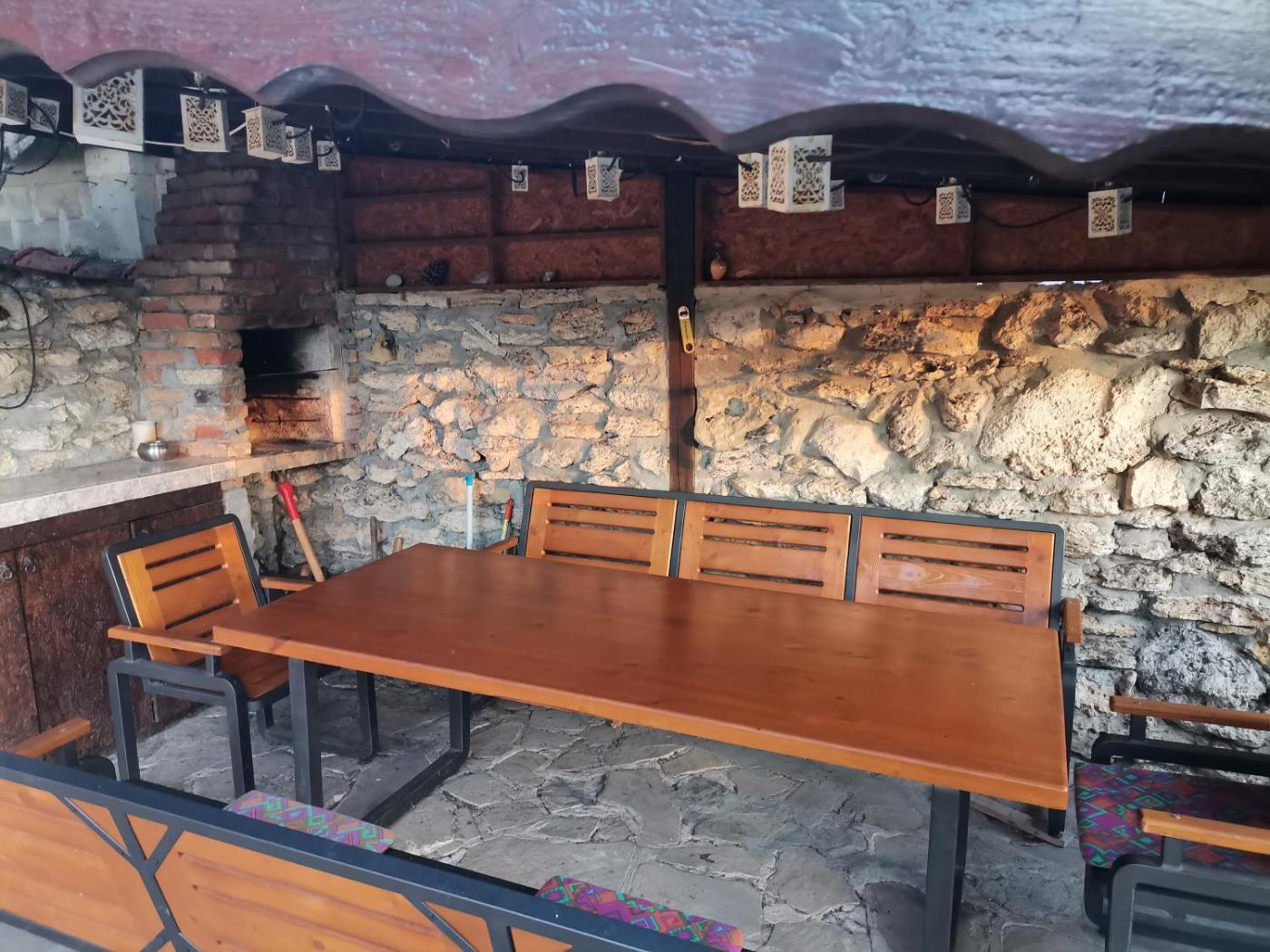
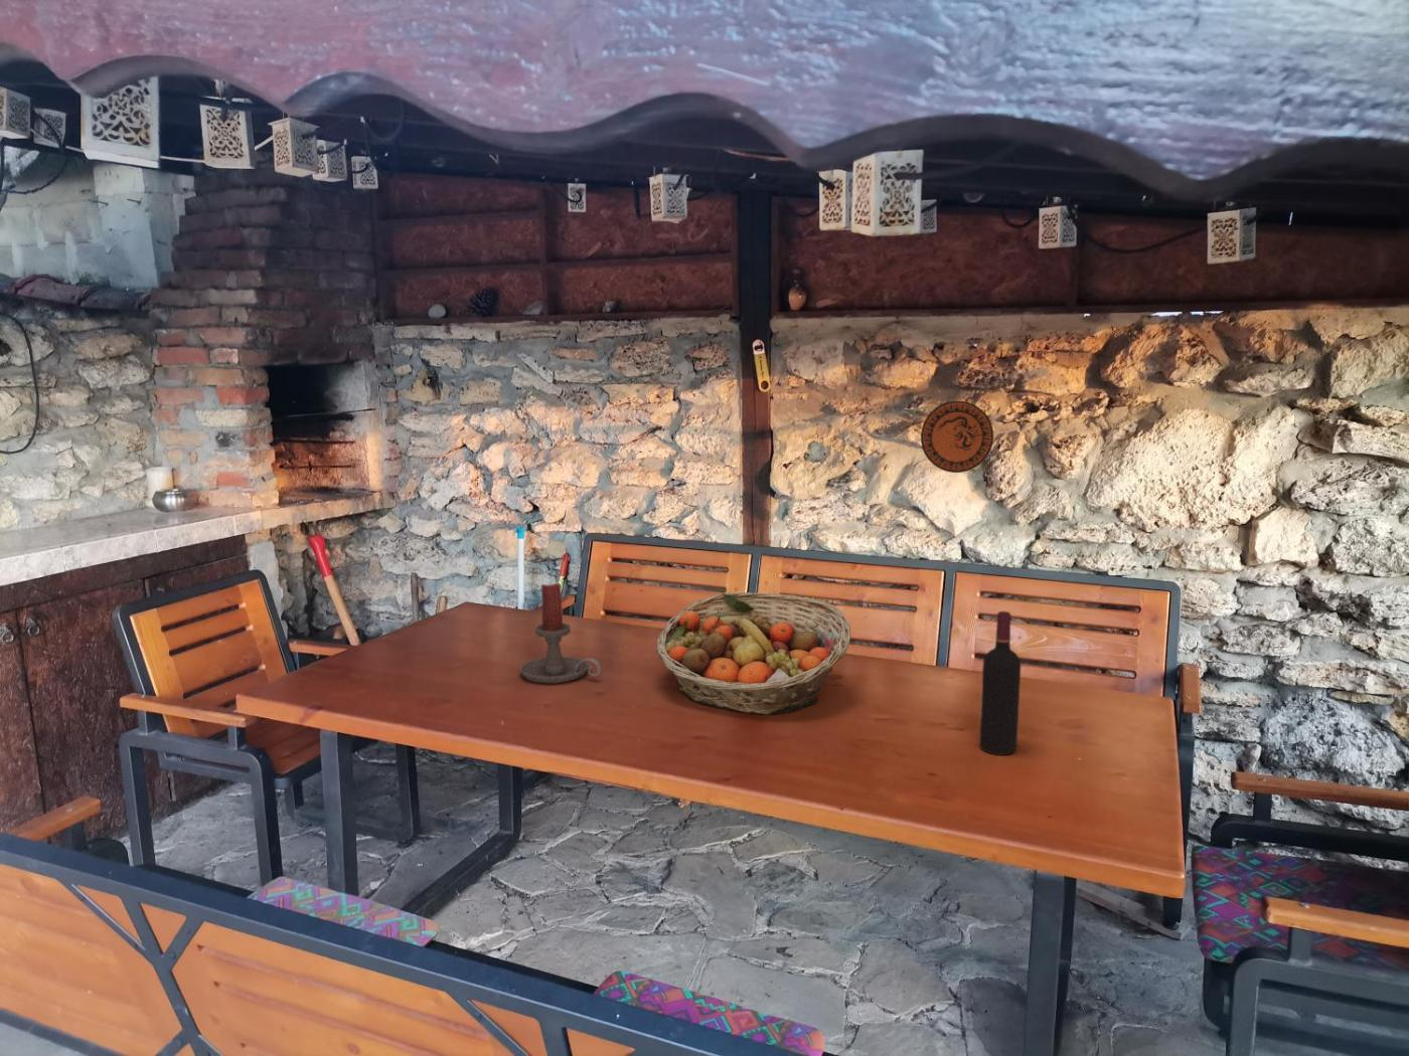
+ wine bottle (1001, 681)
+ fruit basket (752, 651)
+ candle holder (560, 630)
+ decorative plate (956, 436)
